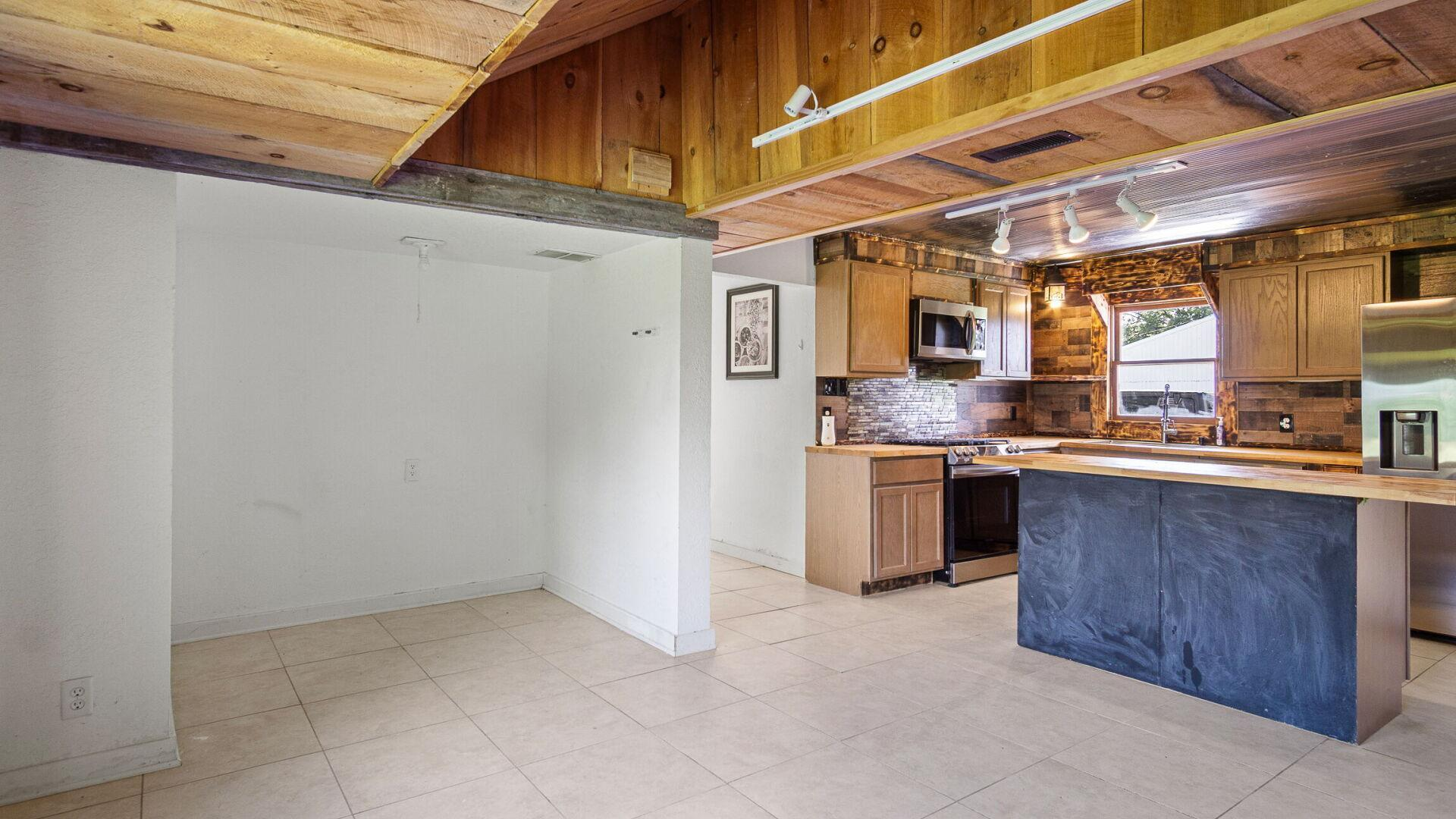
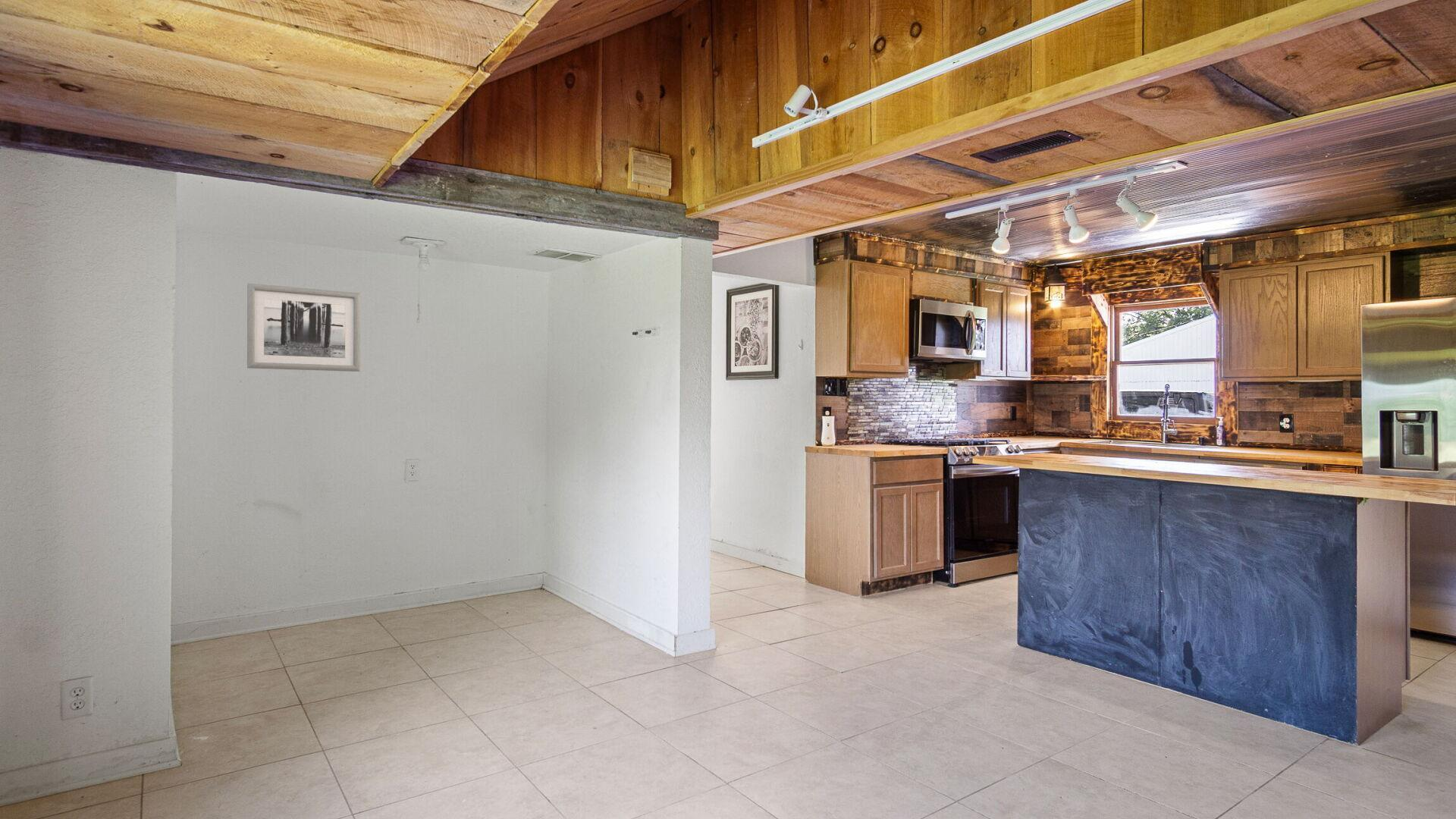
+ wall art (306, 329)
